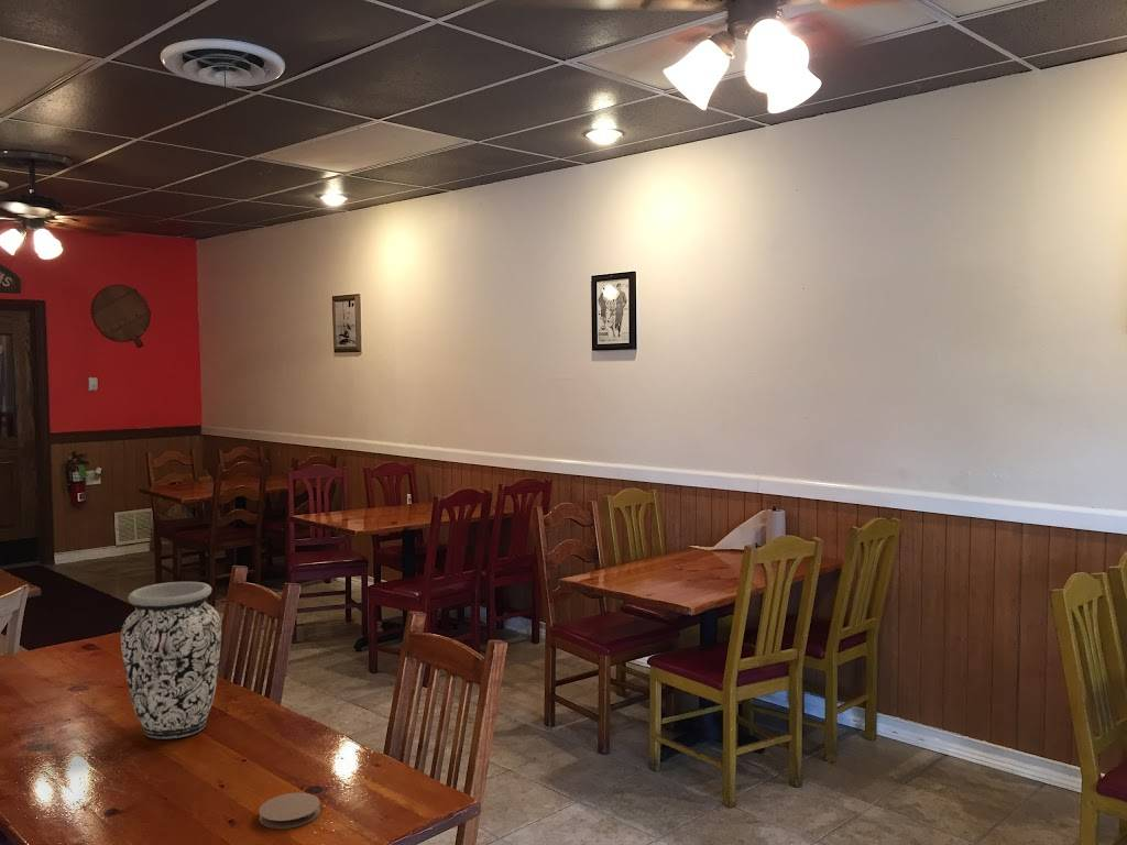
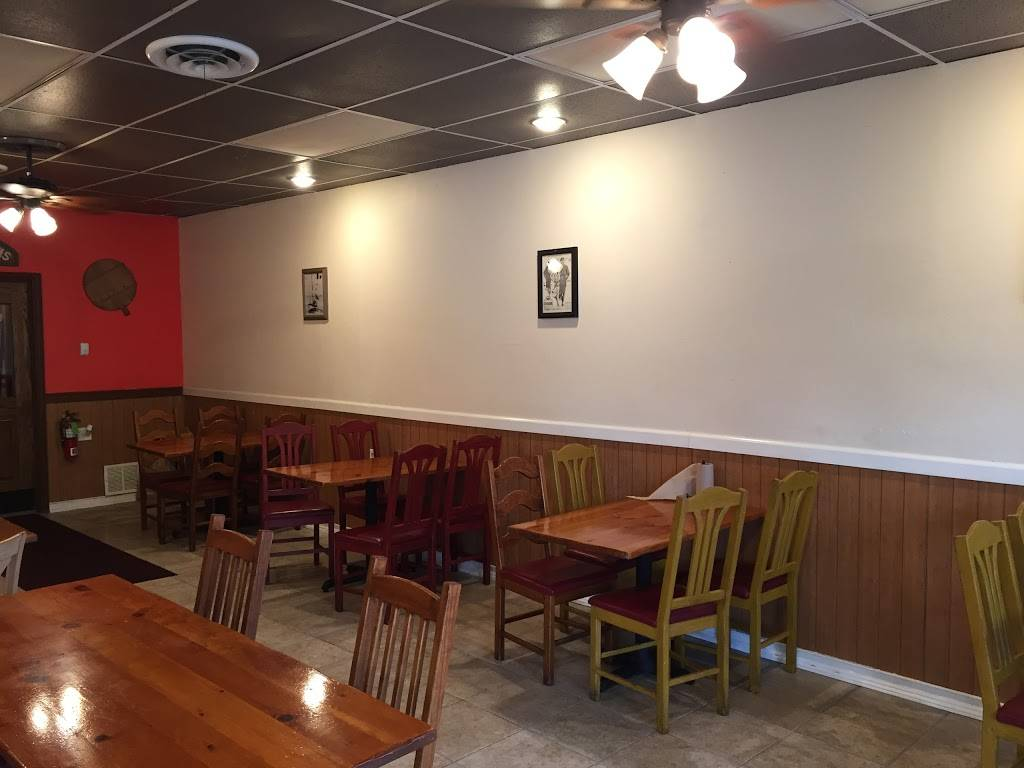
- coaster (289, 810)
- vase (173, 659)
